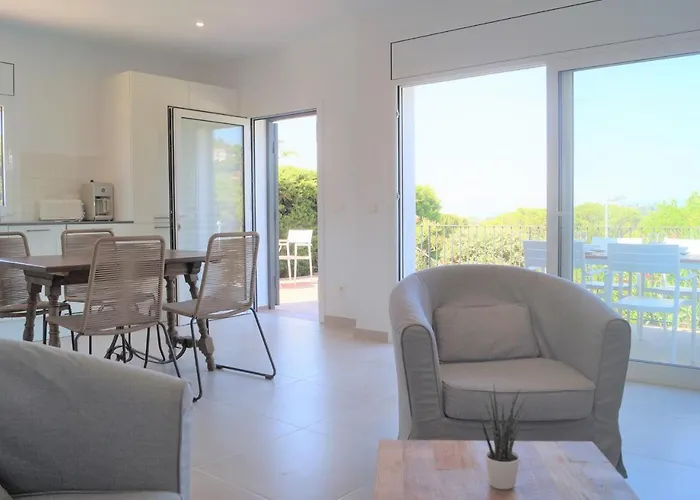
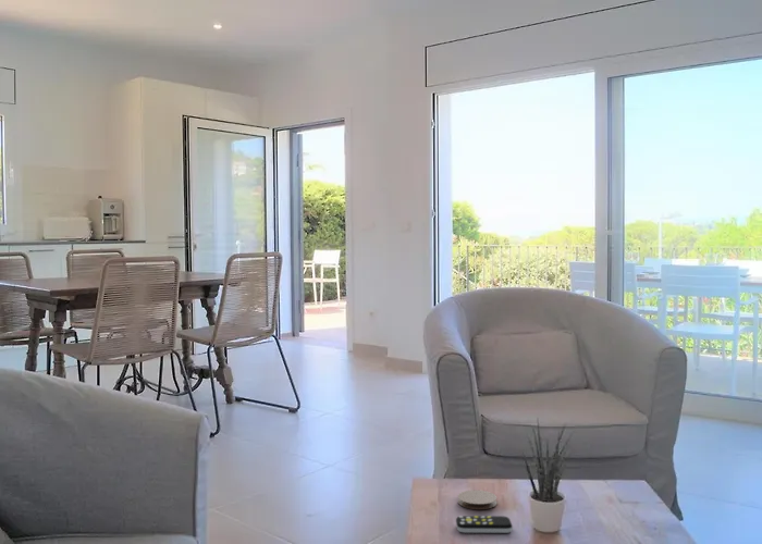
+ remote control (483, 523)
+ coaster (477, 499)
